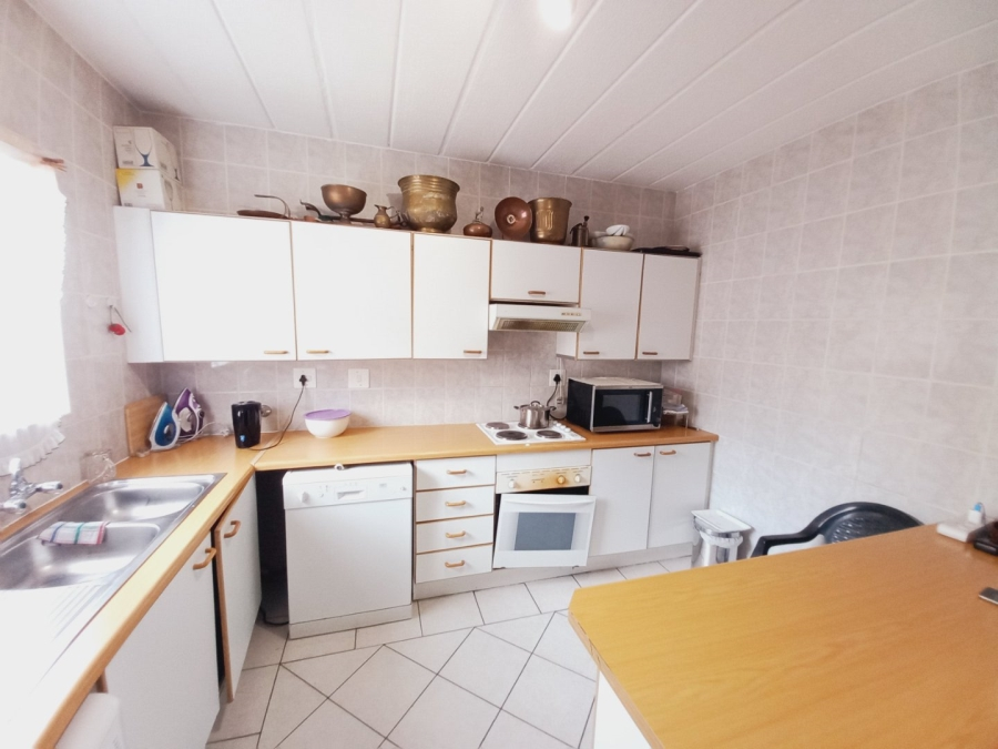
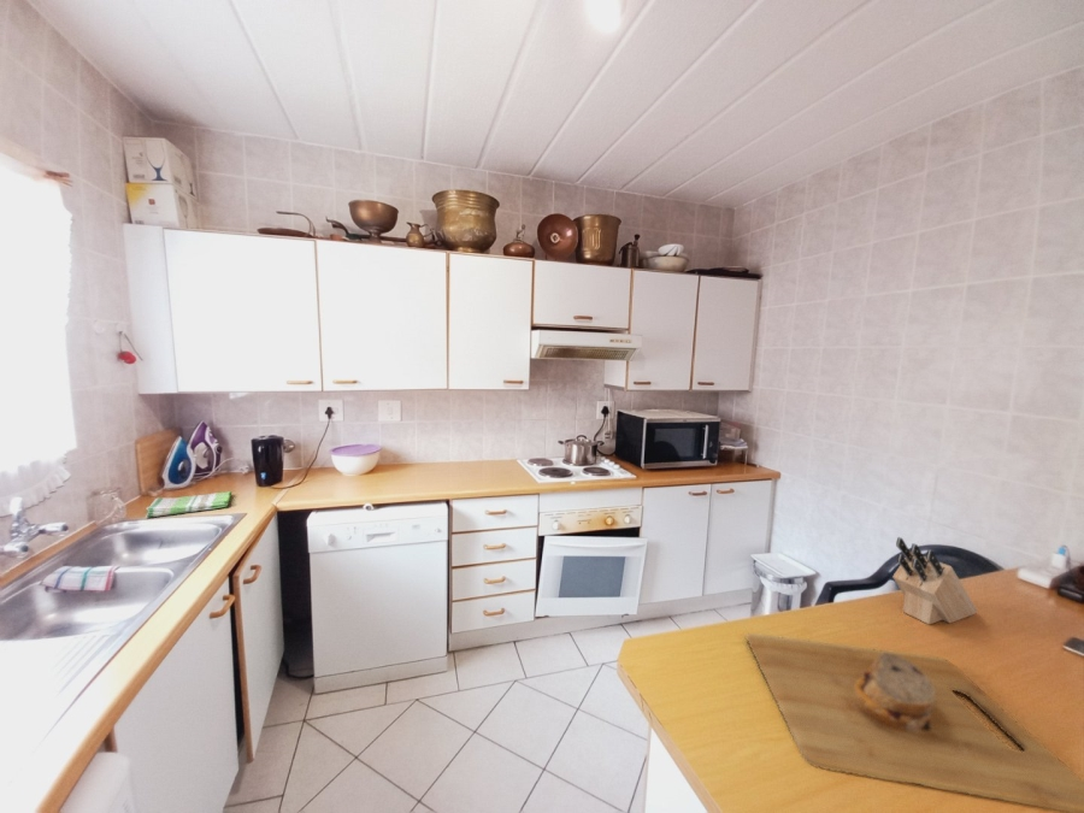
+ cutting board (889, 687)
+ dish towel (192, 501)
+ knife block (933, 576)
